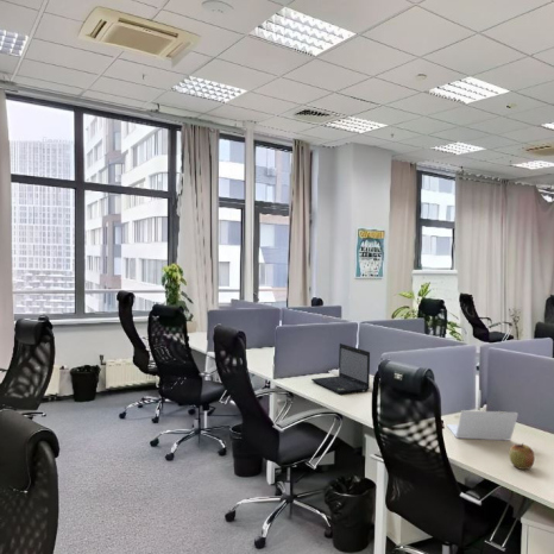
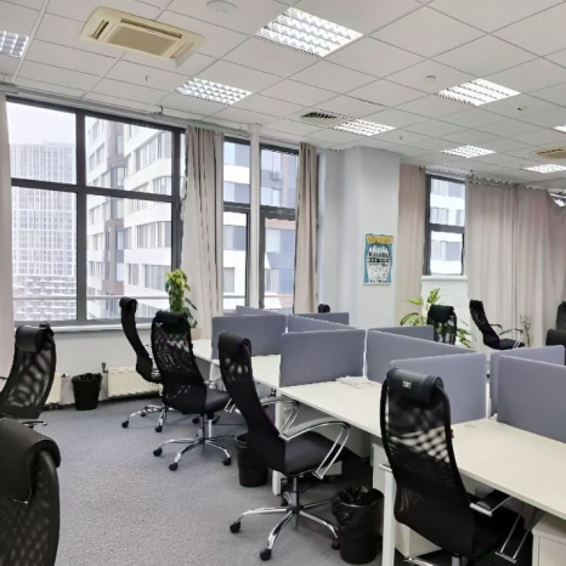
- laptop (479, 417)
- apple (521, 454)
- laptop (339, 367)
